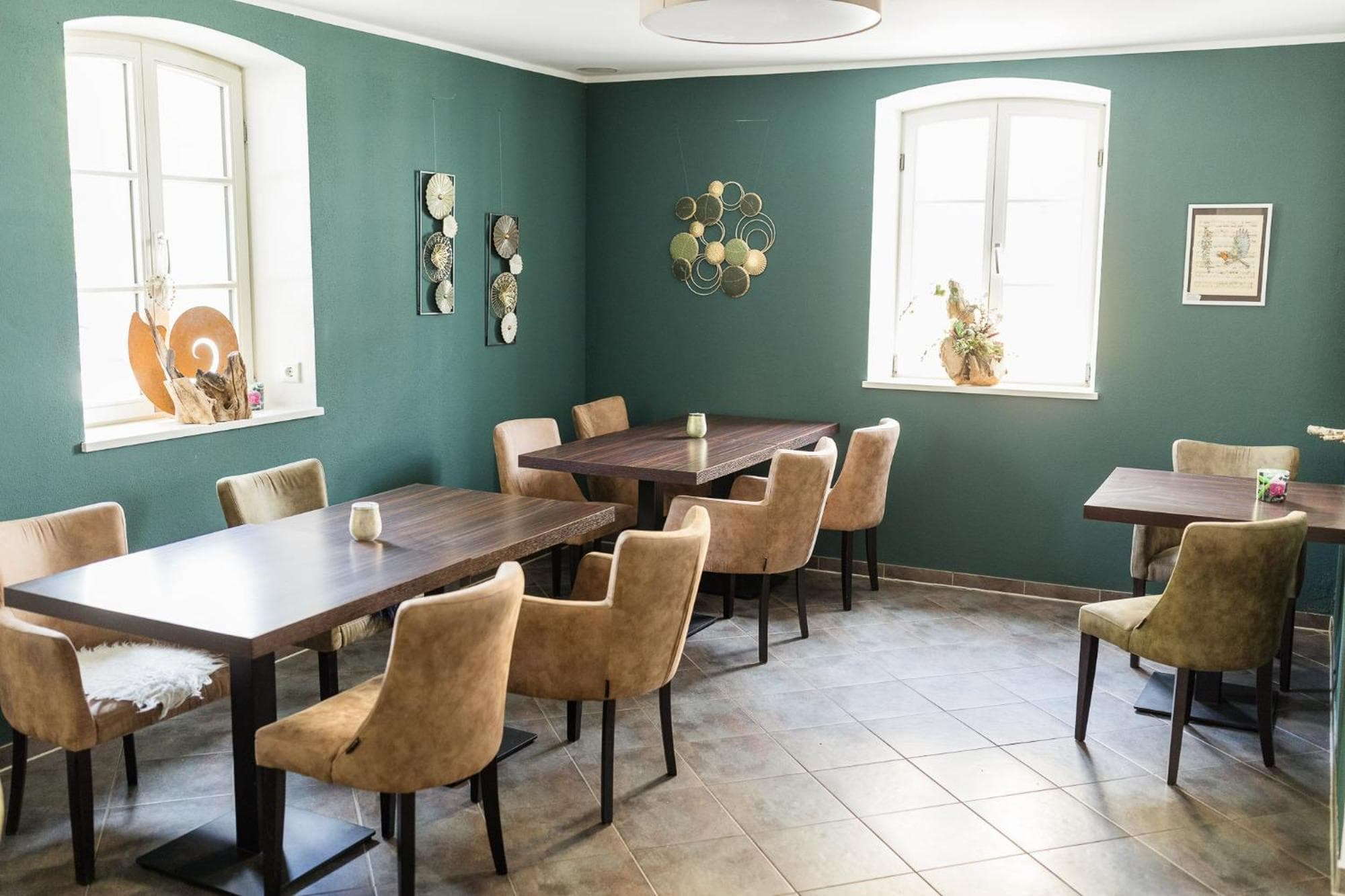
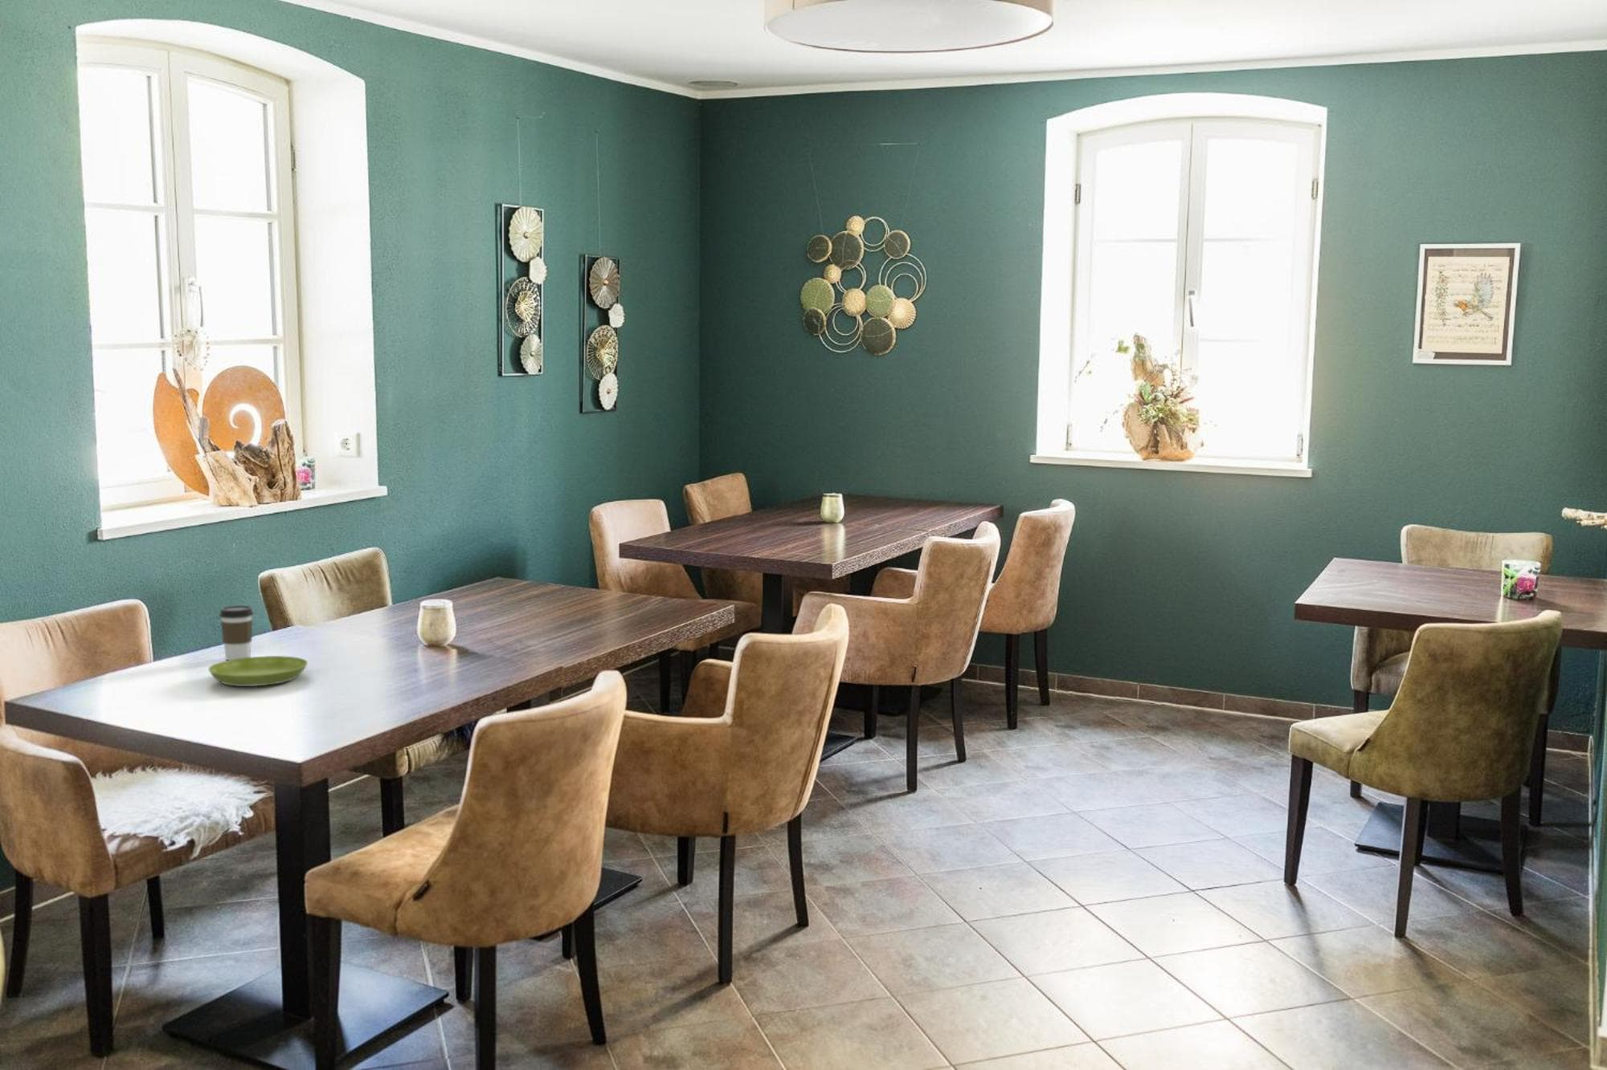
+ saucer (259, 672)
+ coffee cup (237, 633)
